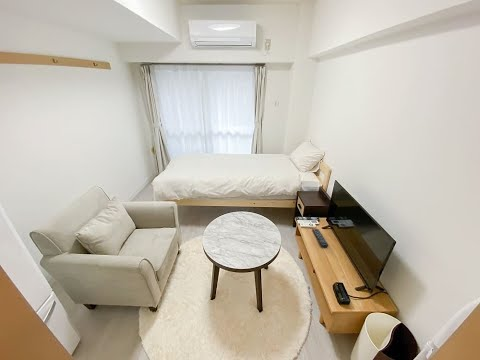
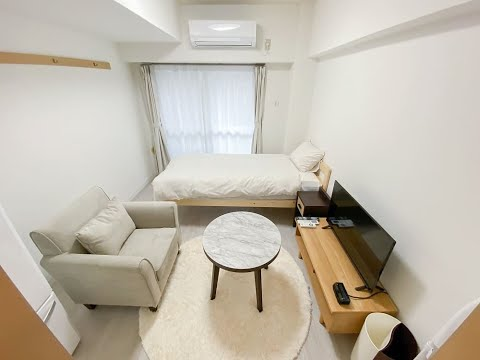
- remote control (319, 237)
